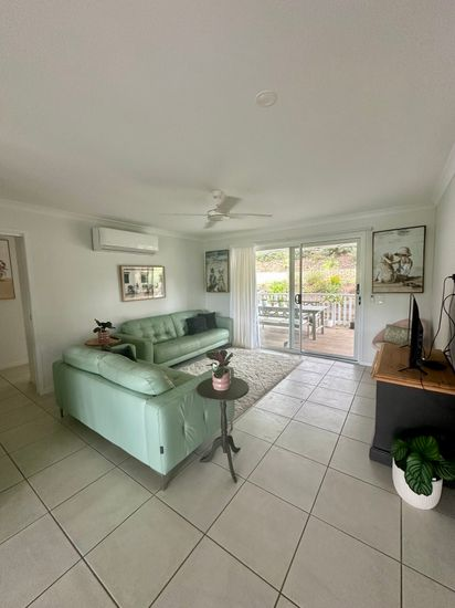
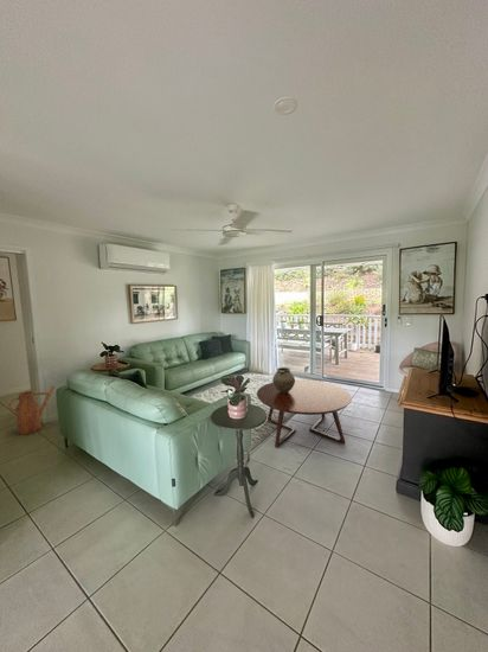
+ ceramic pot (283, 379)
+ watering can (33, 409)
+ coffee table (302, 411)
